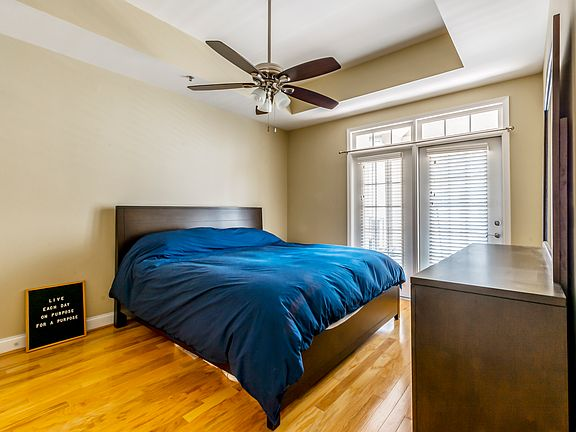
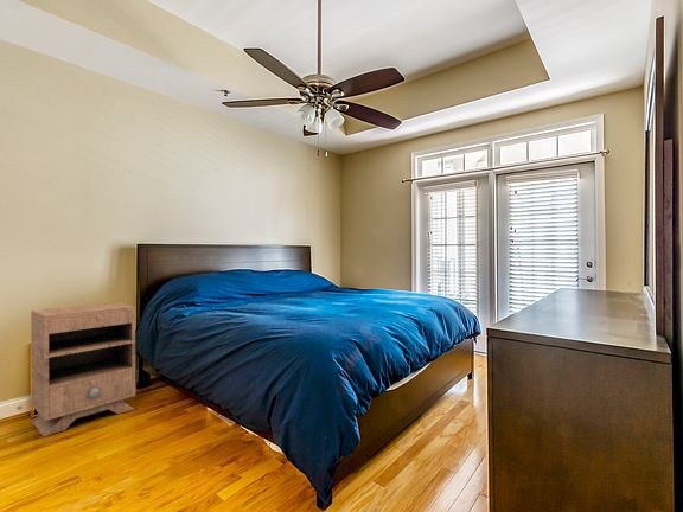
+ nightstand (85, 361)
